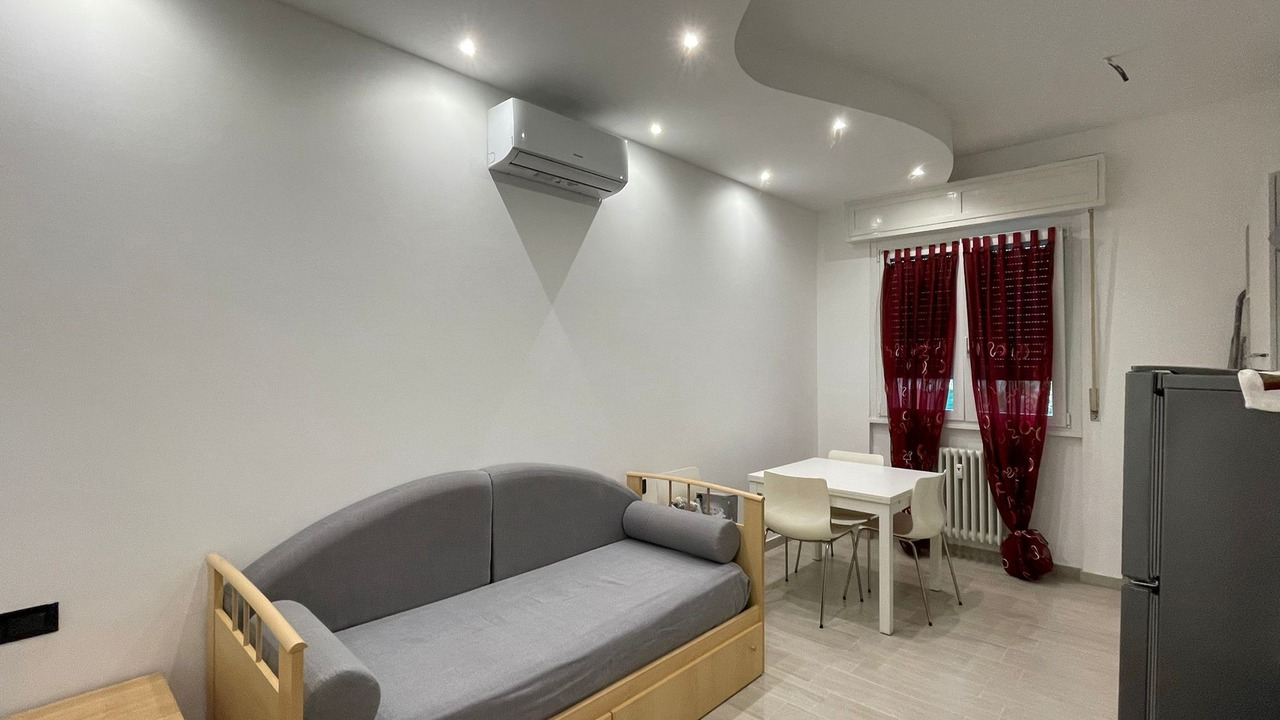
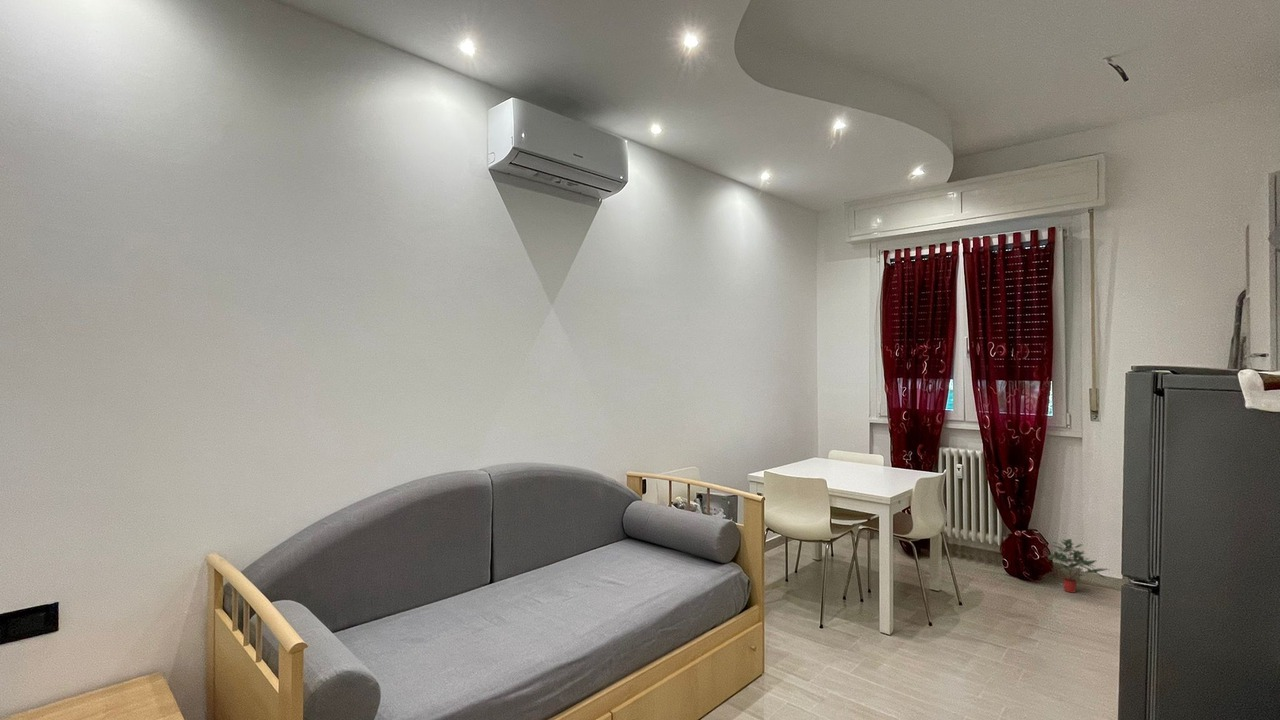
+ potted plant (1075, 565)
